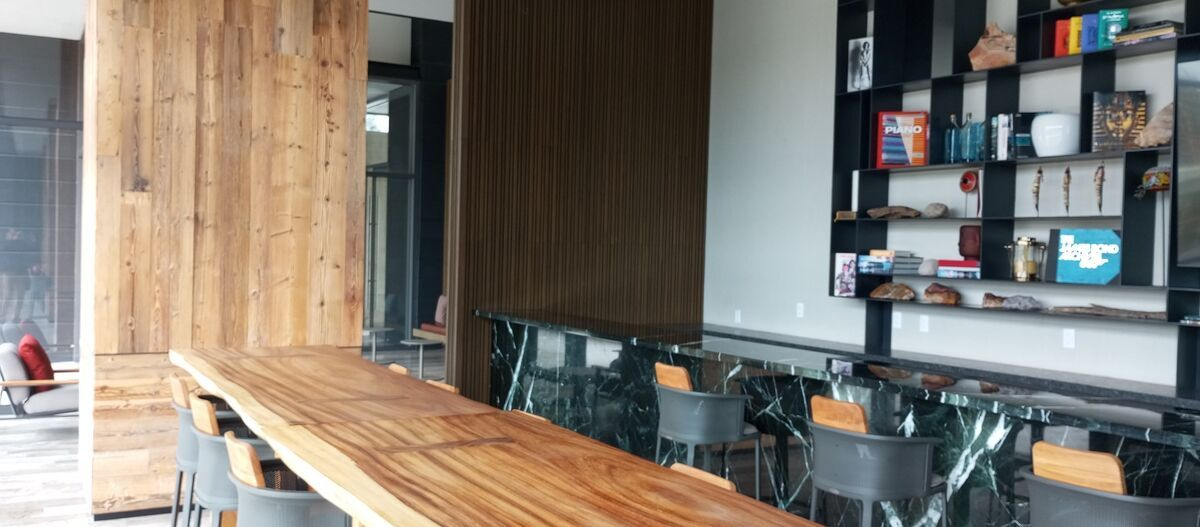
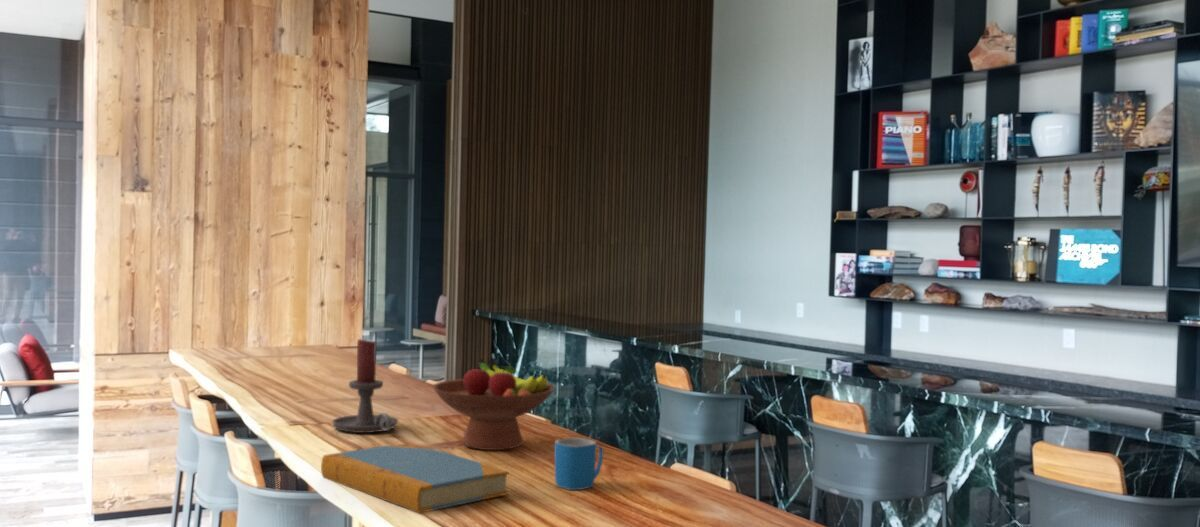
+ fruit bowl (493, 404)
+ mug (581, 462)
+ candle holder (370, 384)
+ book (412, 474)
